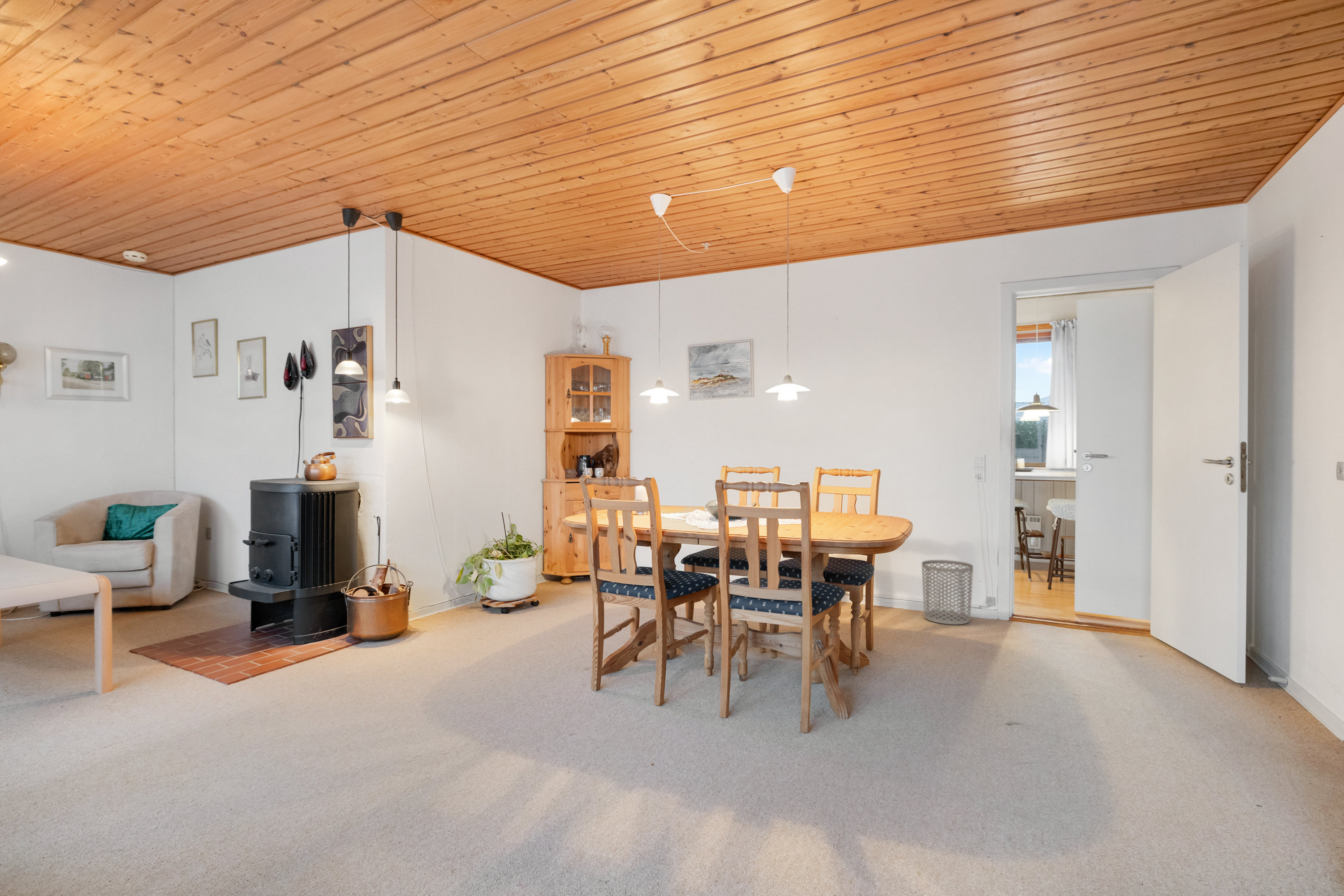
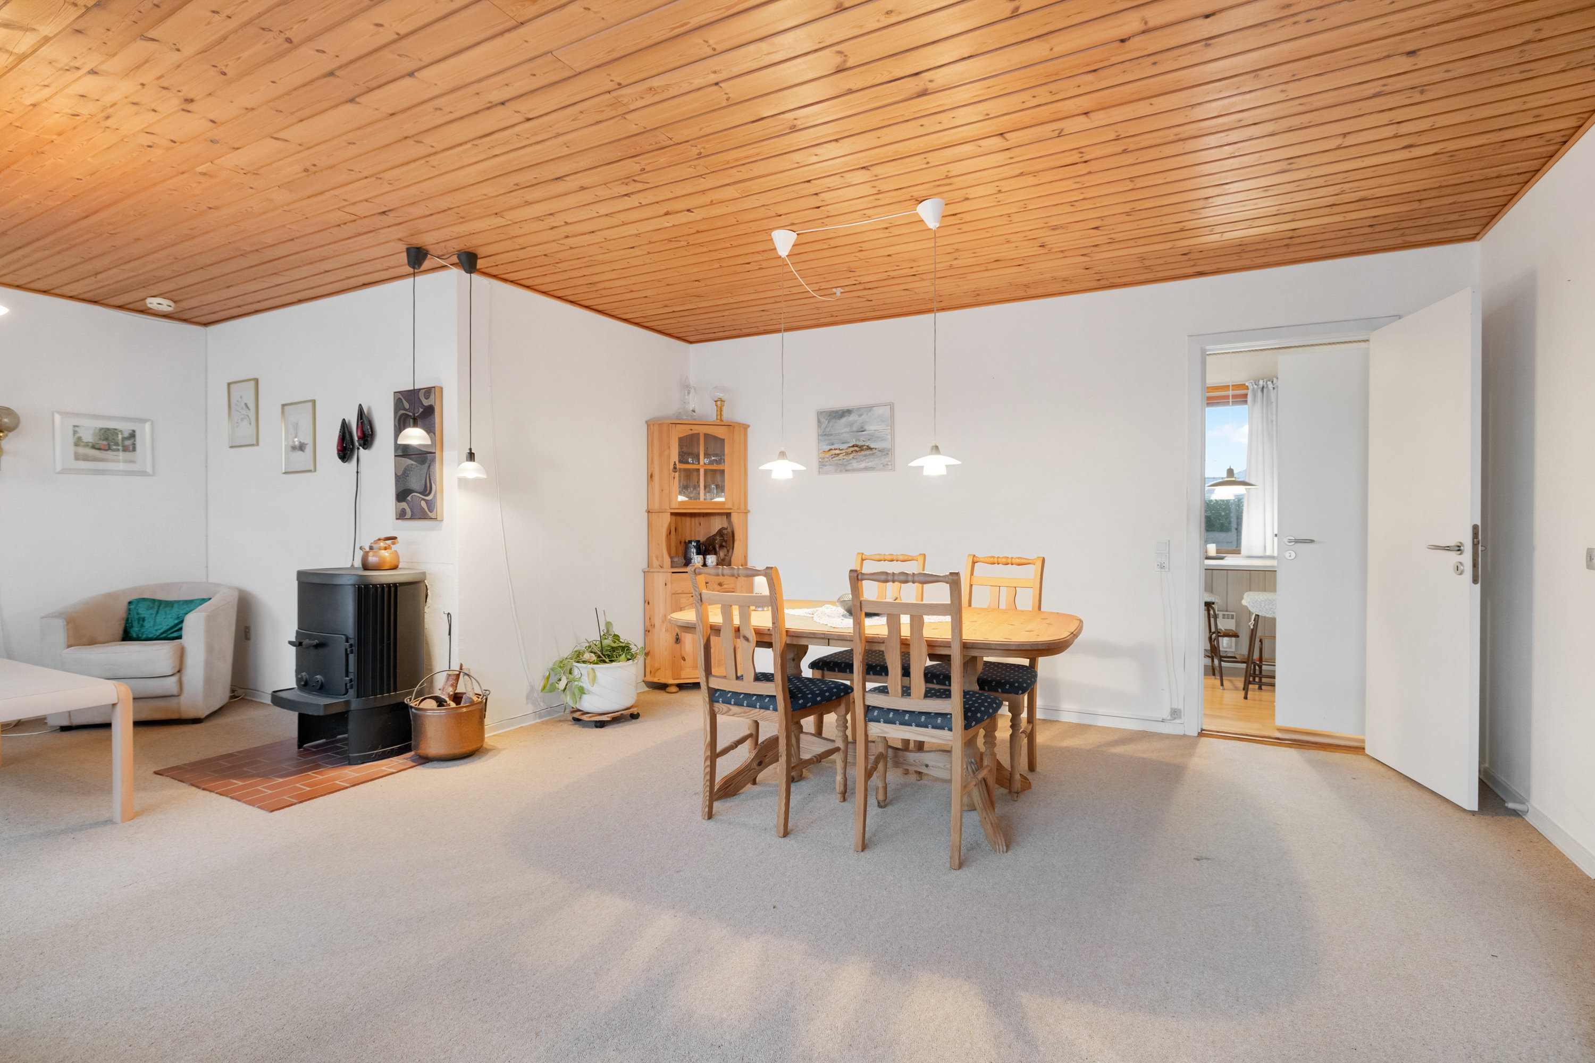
- waste bin (947, 592)
